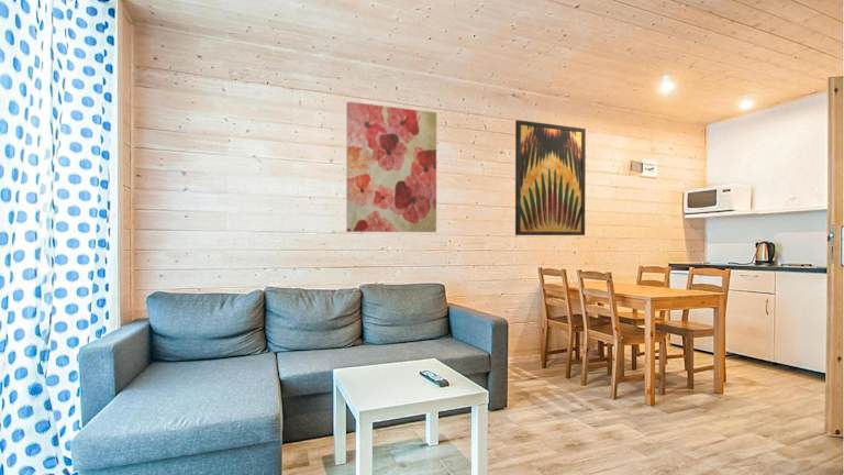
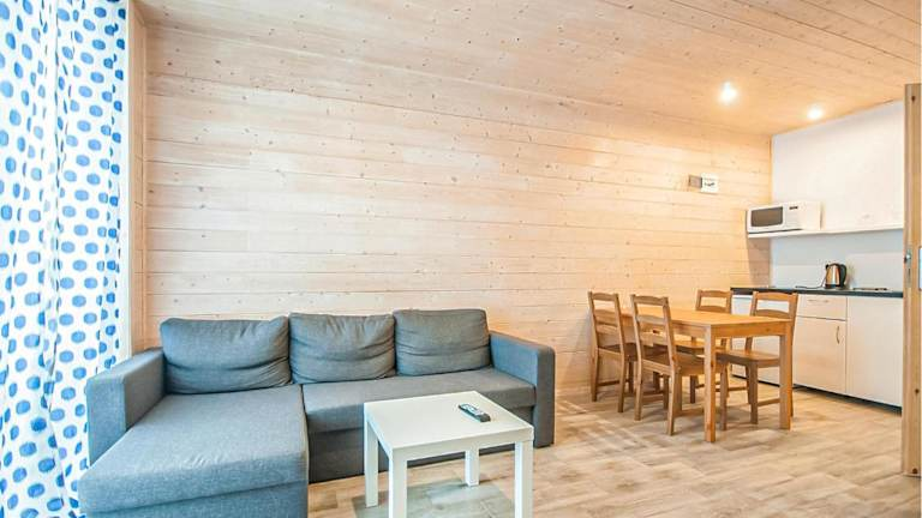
- wall art (551, 179)
- wall art (392, 169)
